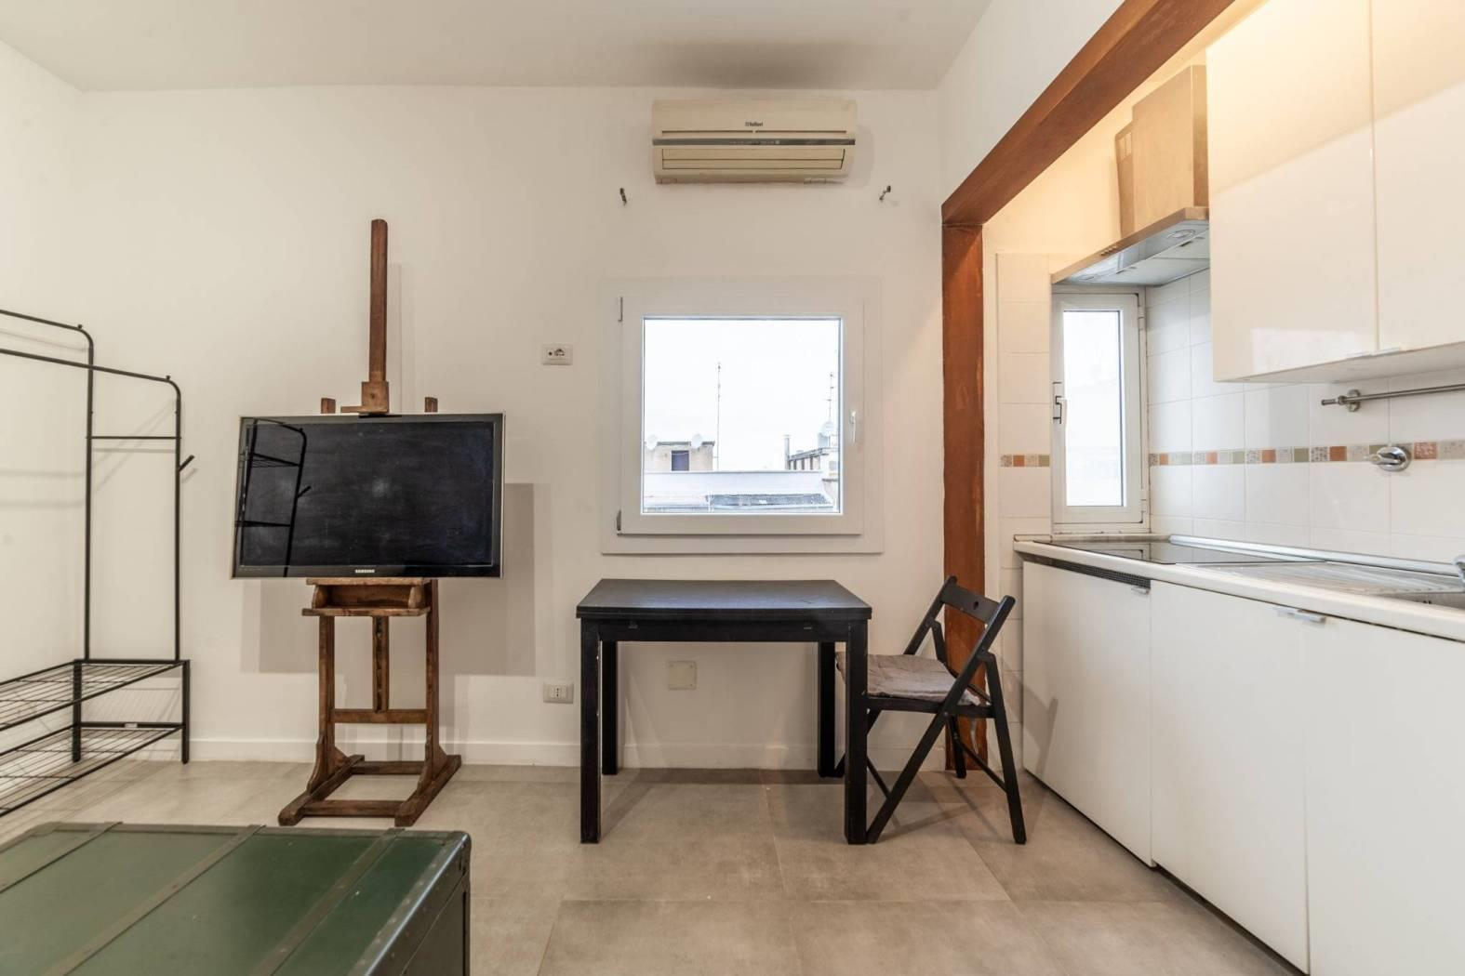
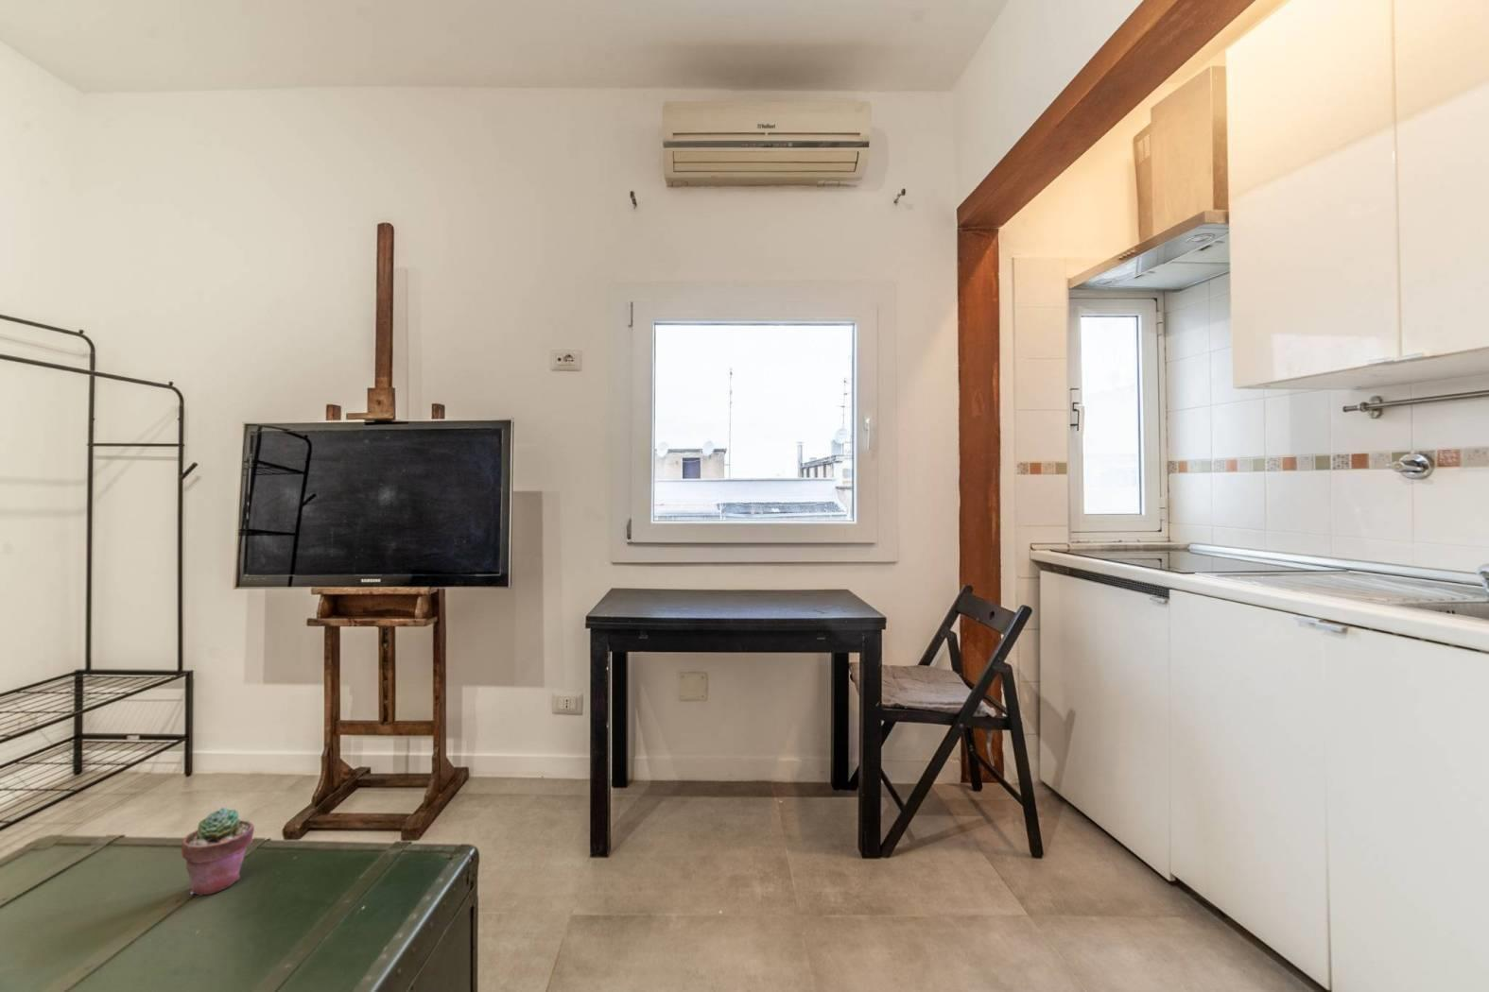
+ potted succulent (217, 847)
